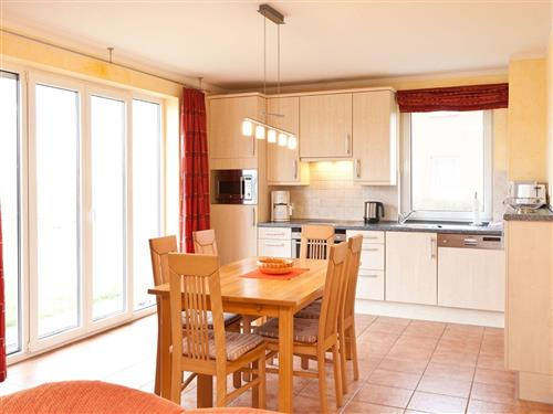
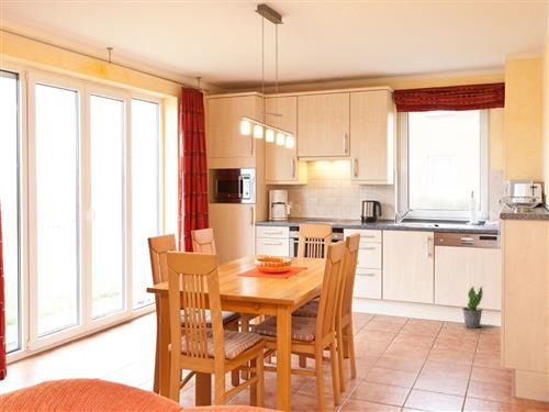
+ potted plant (472, 305)
